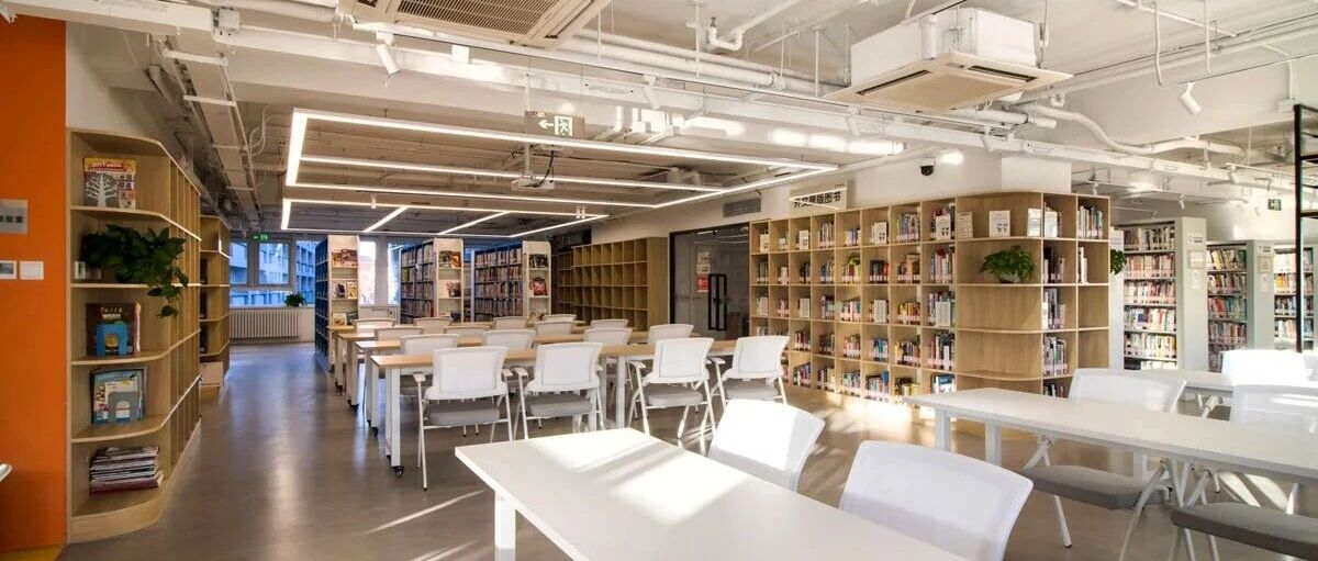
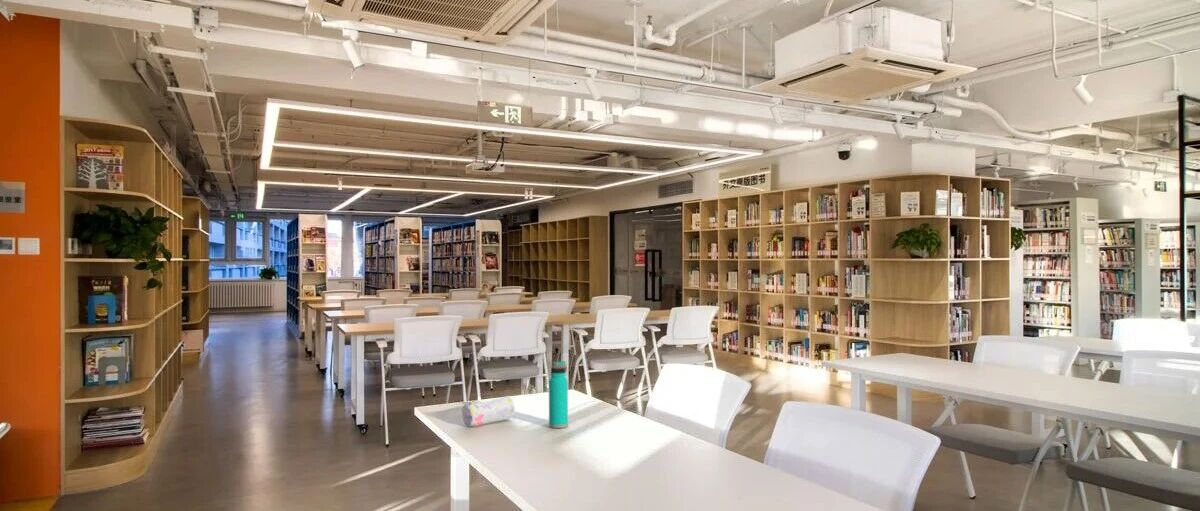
+ water bottle (558, 393)
+ pencil case (488, 410)
